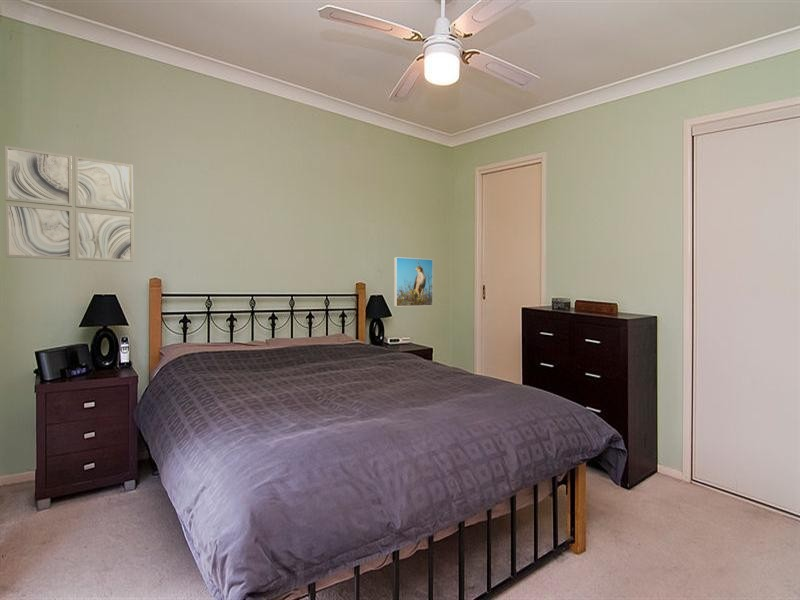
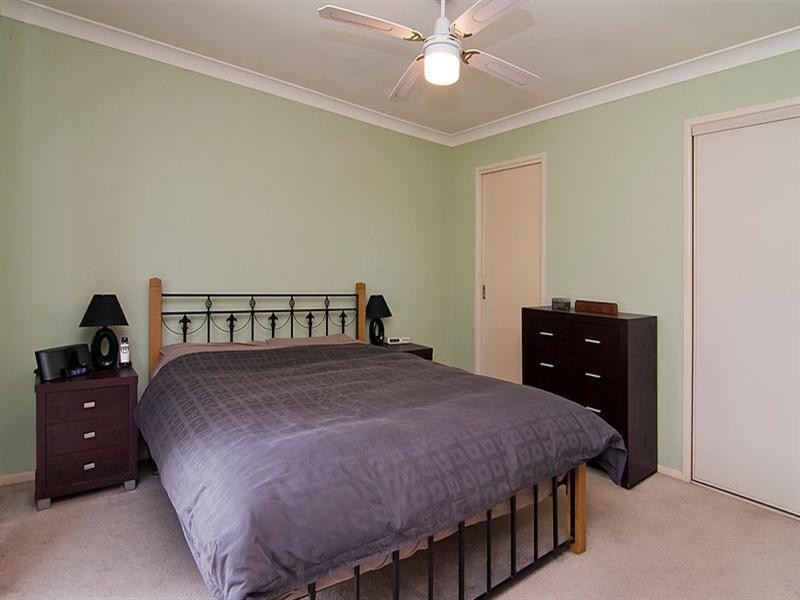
- wall art (75, 206)
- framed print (414, 282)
